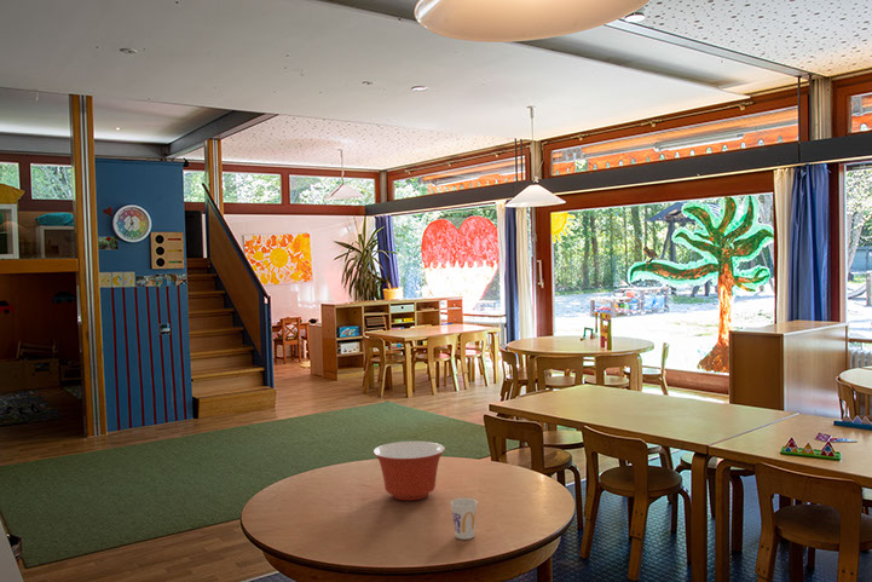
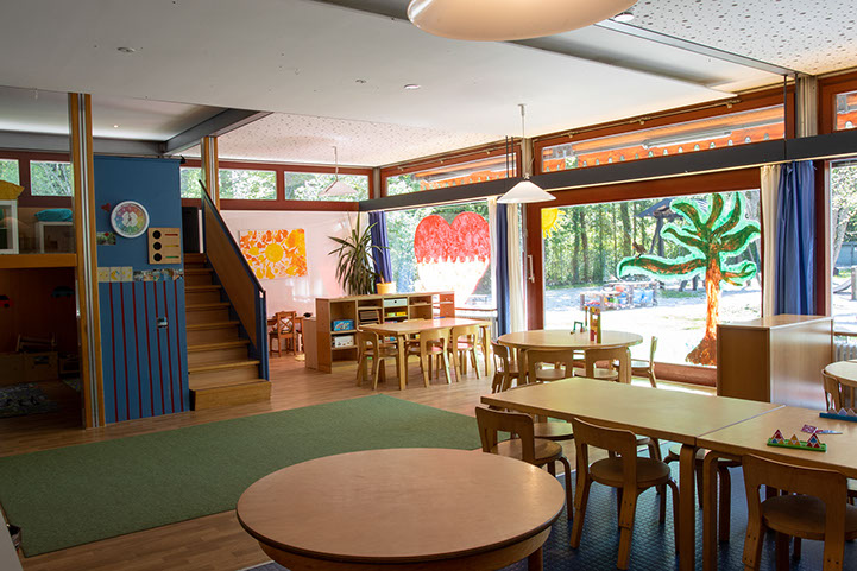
- mixing bowl (409, 472)
- cup (464, 518)
